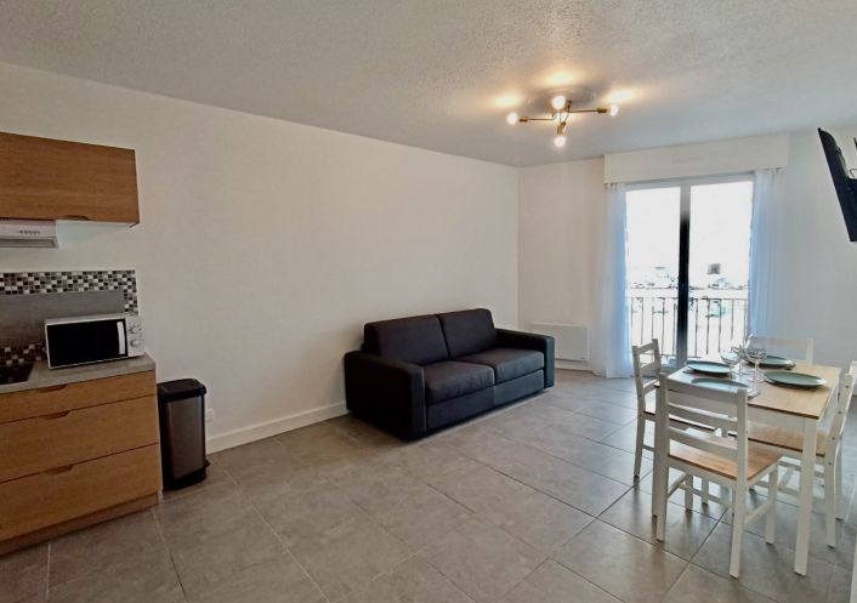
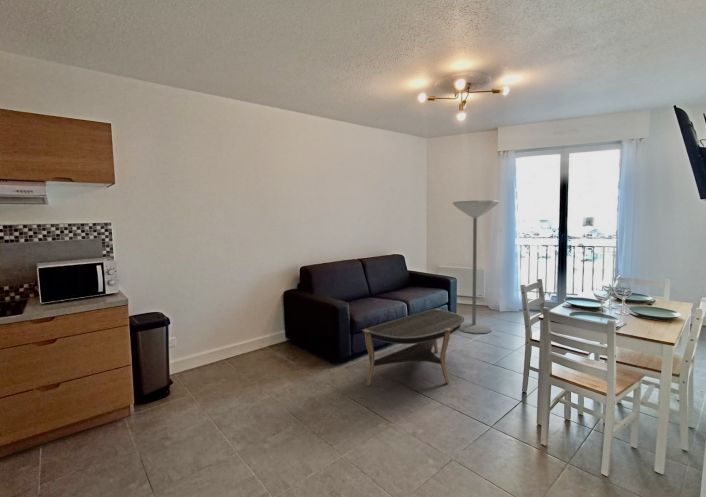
+ floor lamp (474, 265)
+ coffee table (424, 348)
